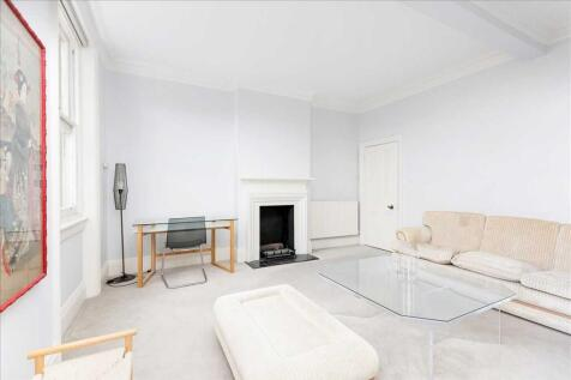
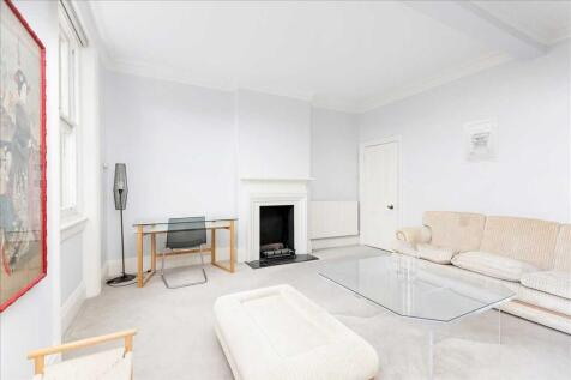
+ wall art (480, 141)
